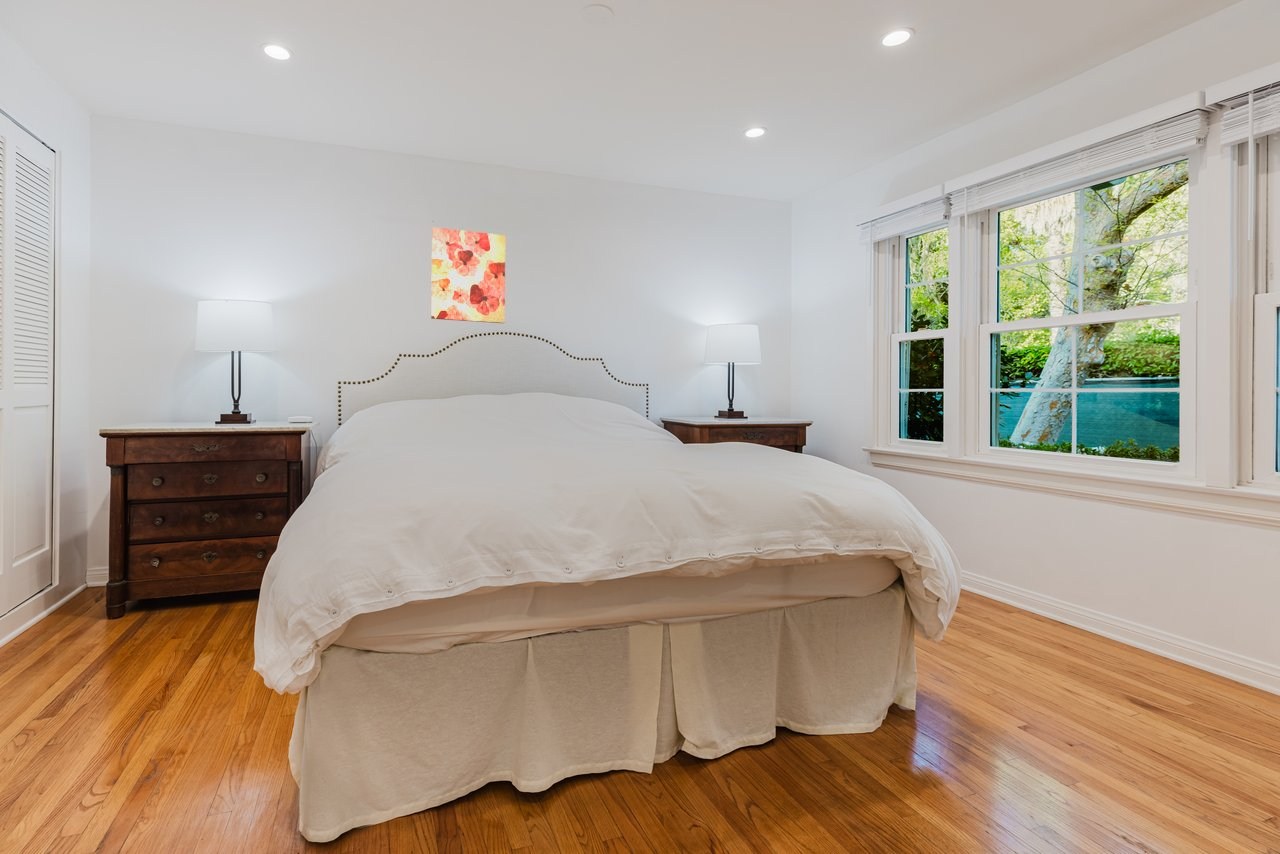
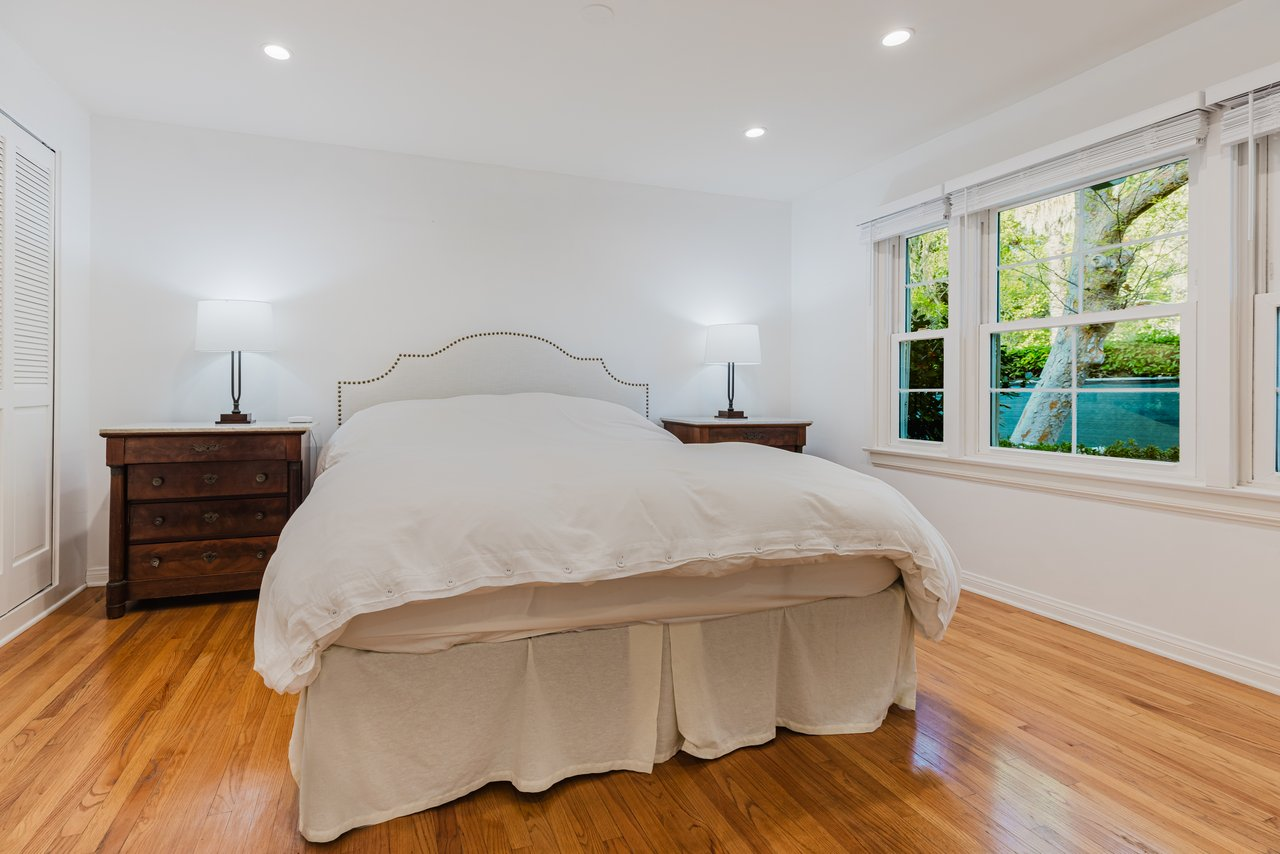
- wall art (468, 276)
